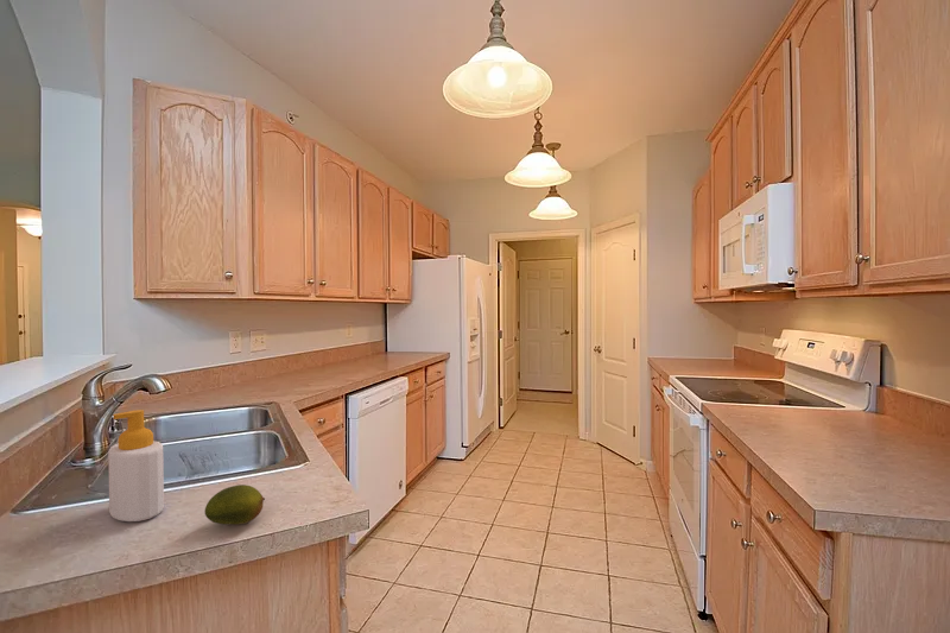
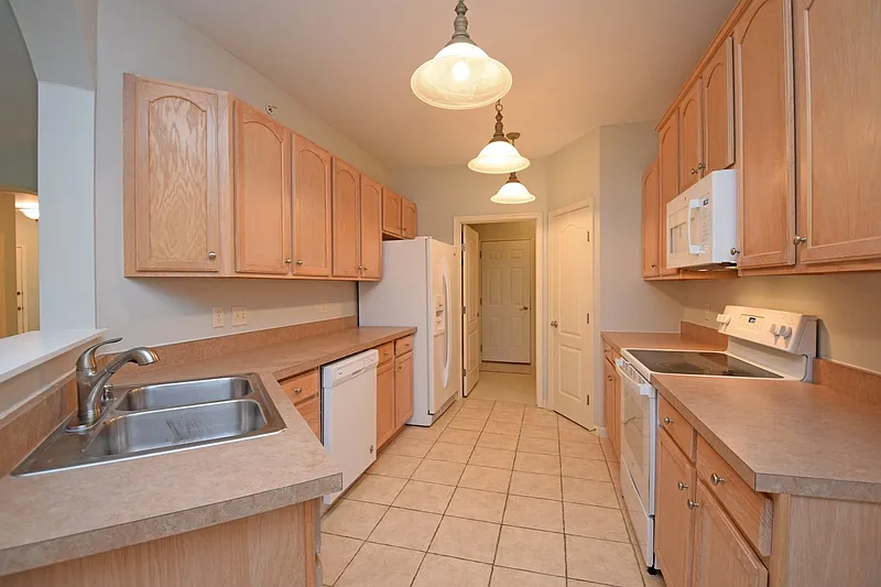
- fruit (235, 504)
- soap bottle (135, 461)
